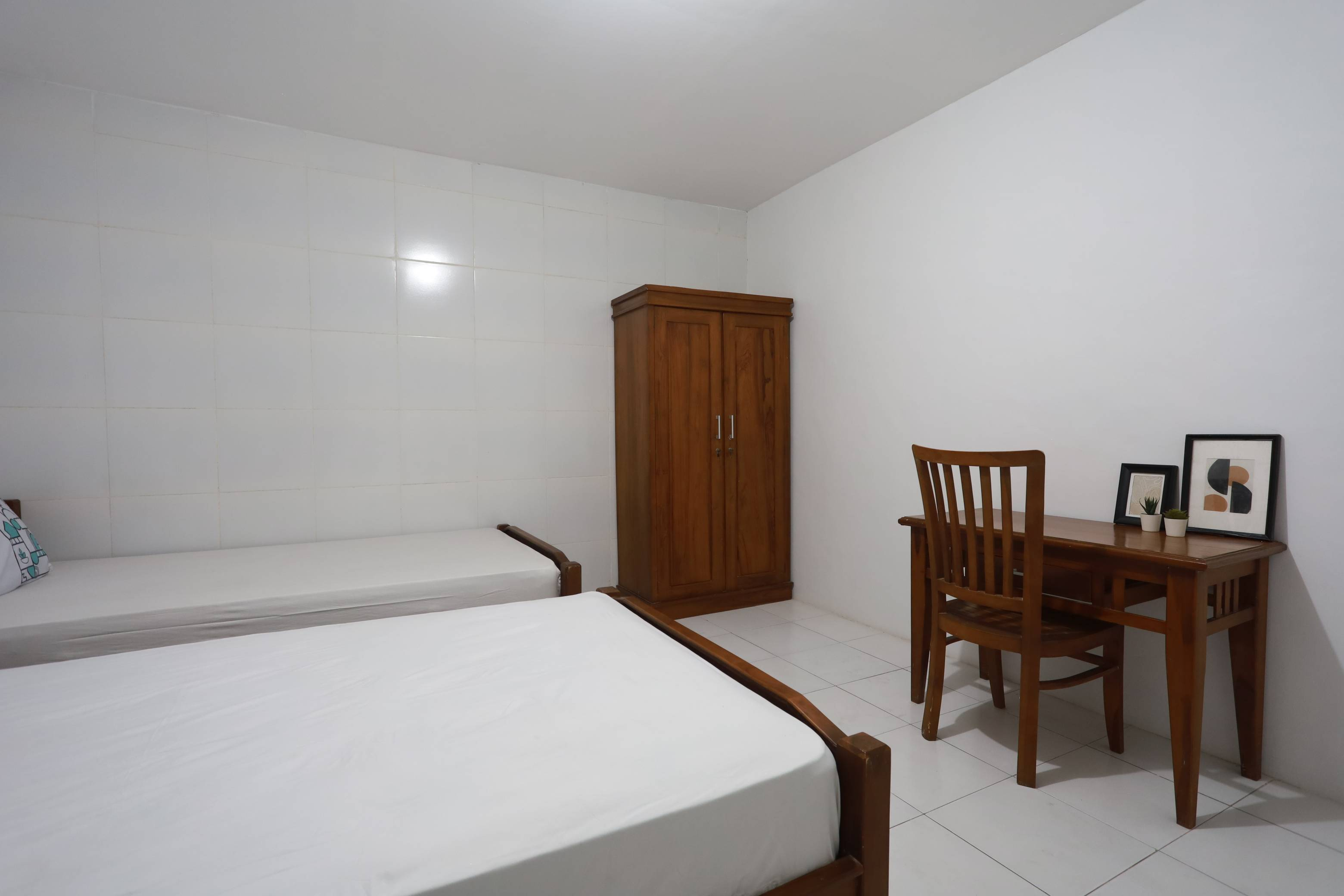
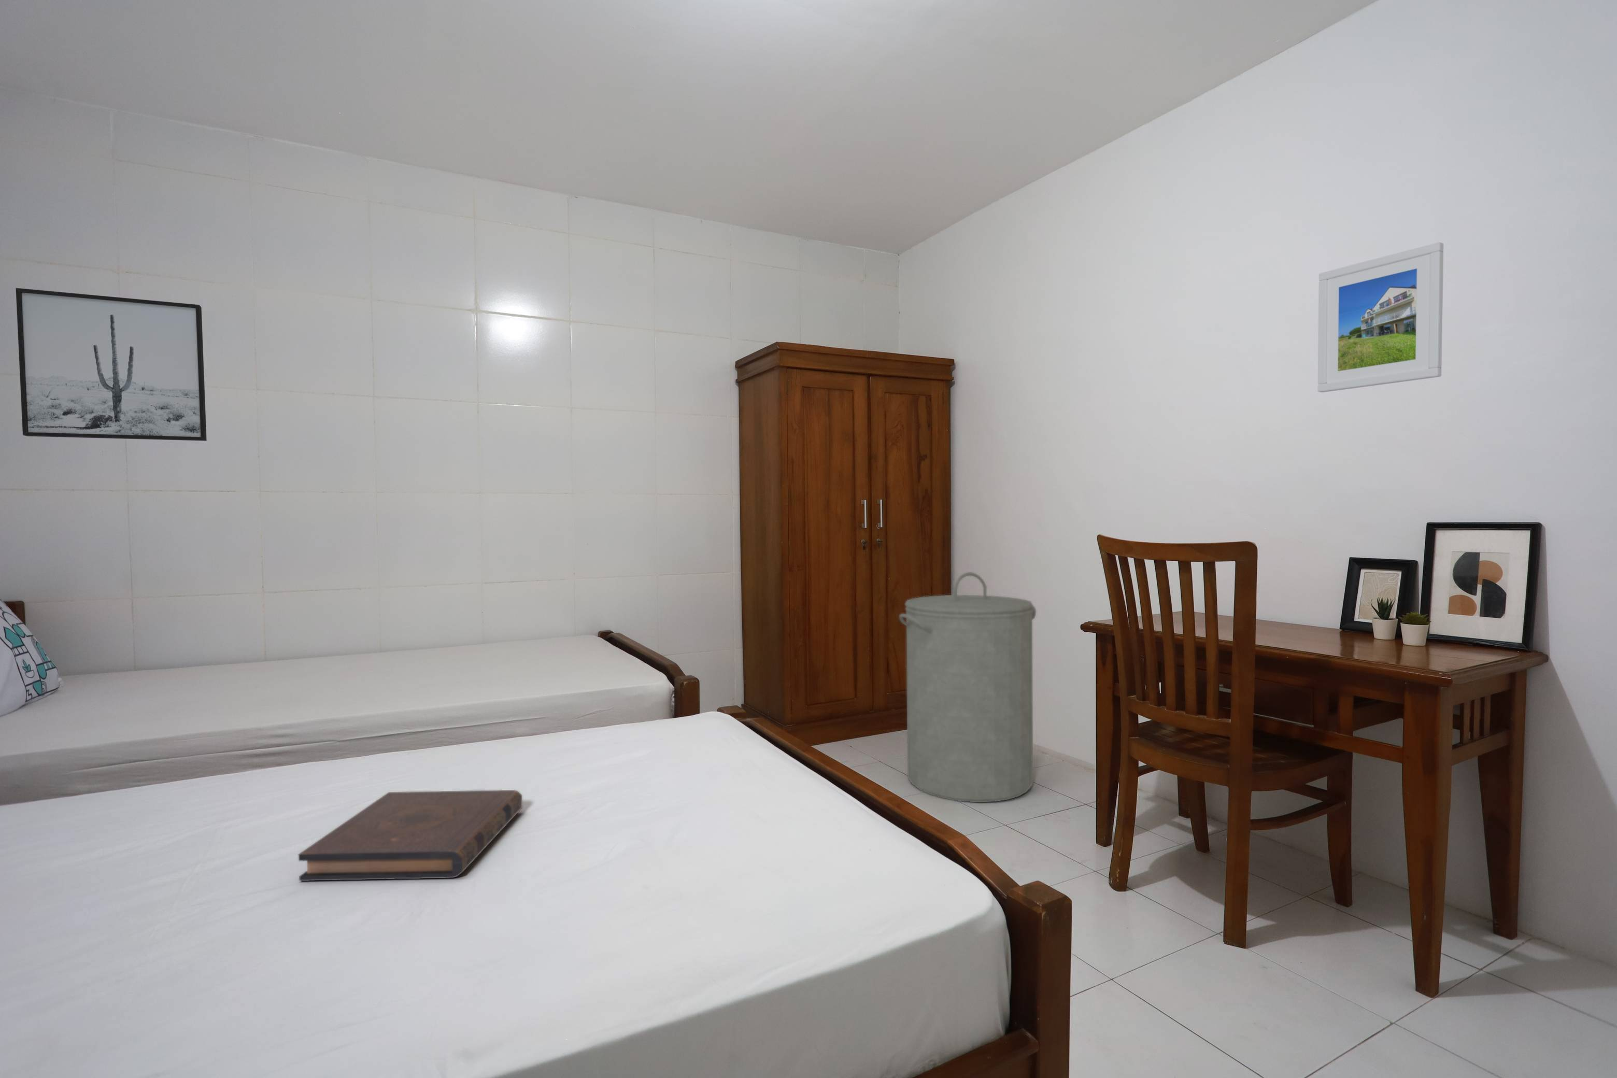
+ laundry hamper (969, 677)
+ book (422, 831)
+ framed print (1376, 322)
+ wall art (116, 368)
